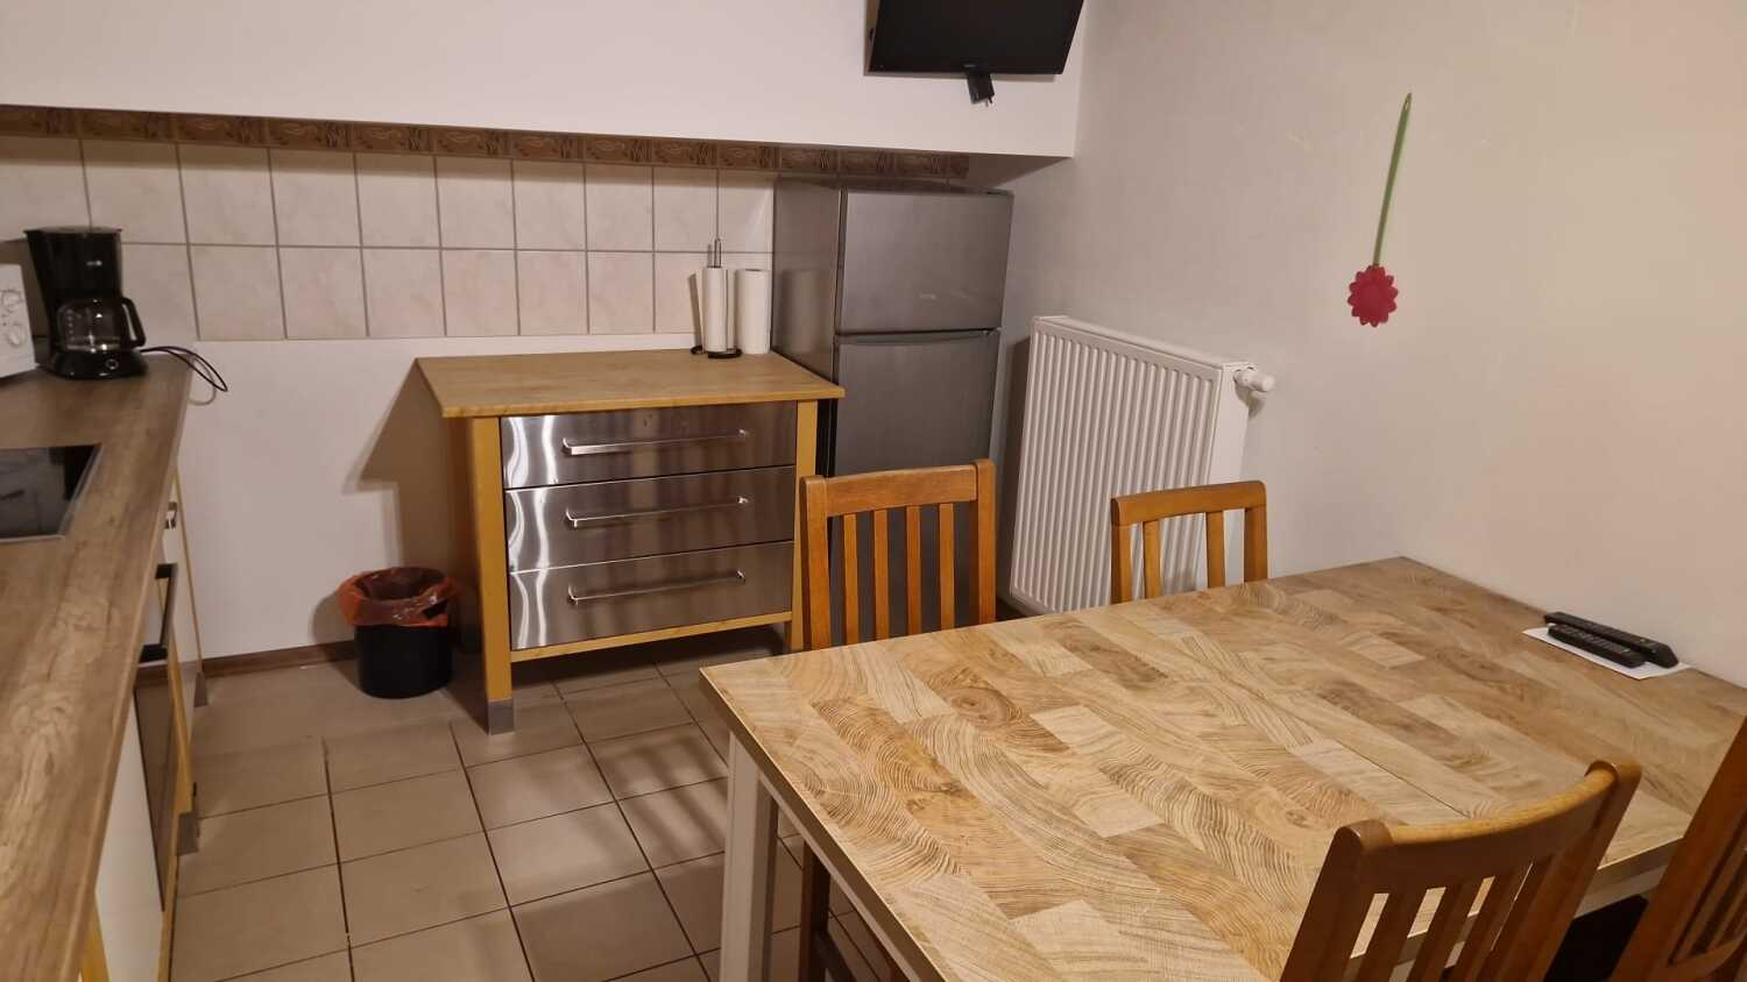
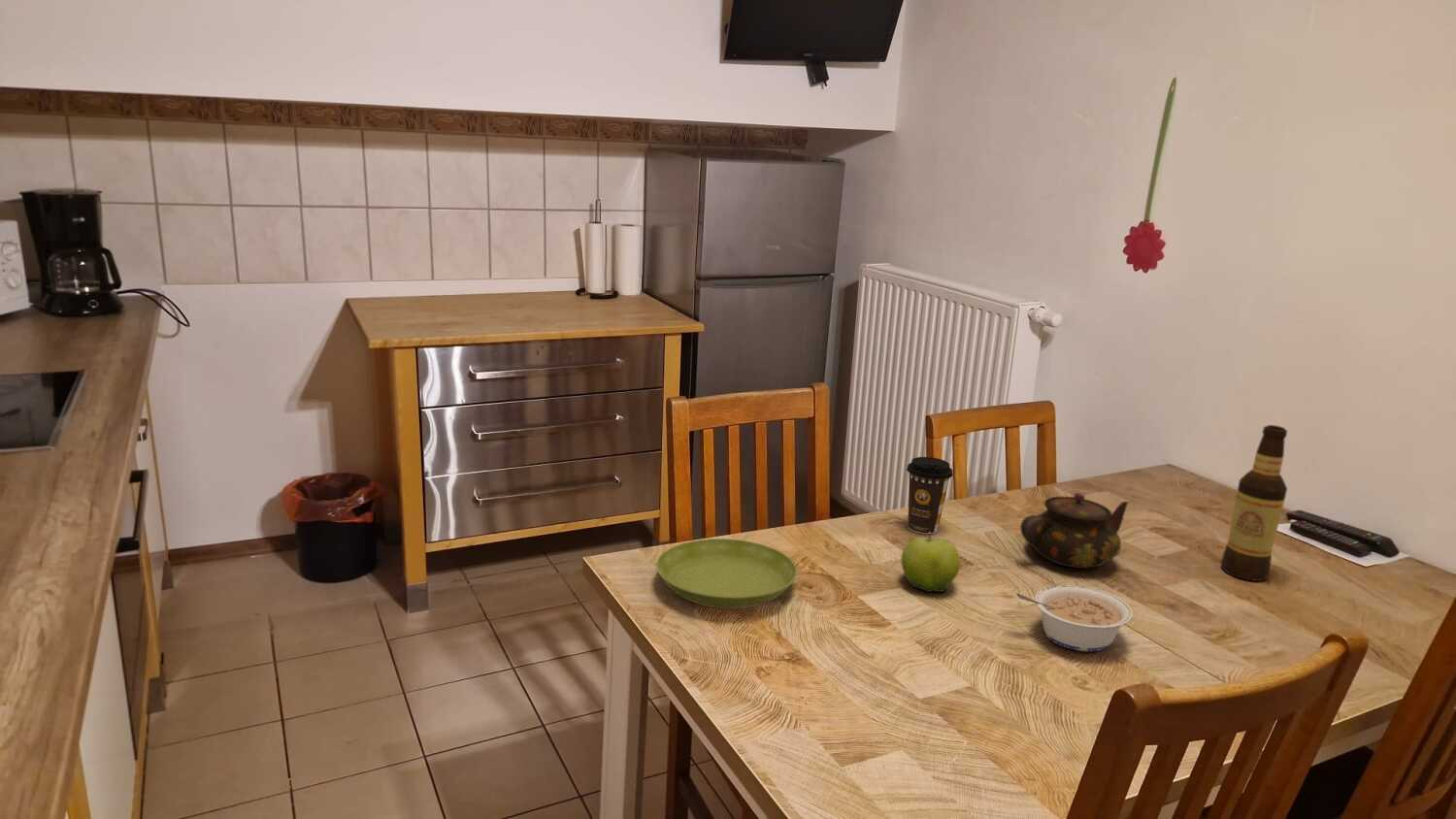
+ legume (1078, 618)
+ saucer (726, 574)
+ fruit (930, 561)
+ bottle (1259, 501)
+ coffee cup (926, 495)
+ teapot (1075, 525)
